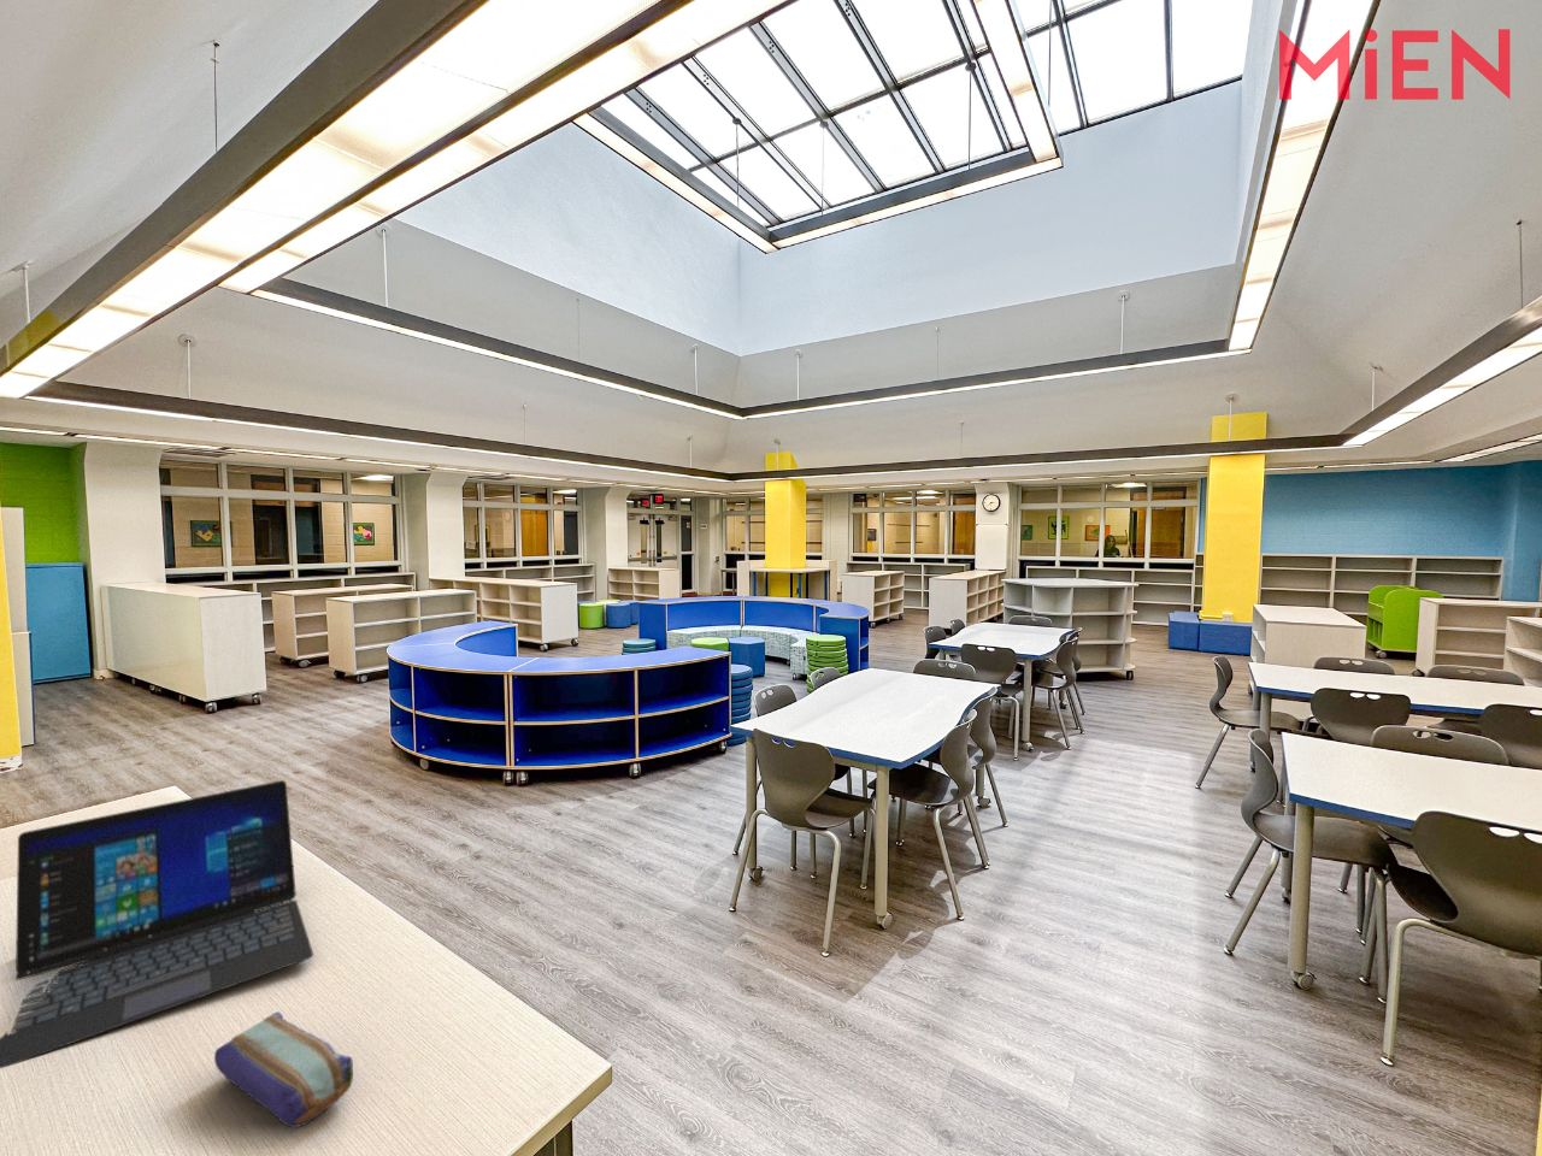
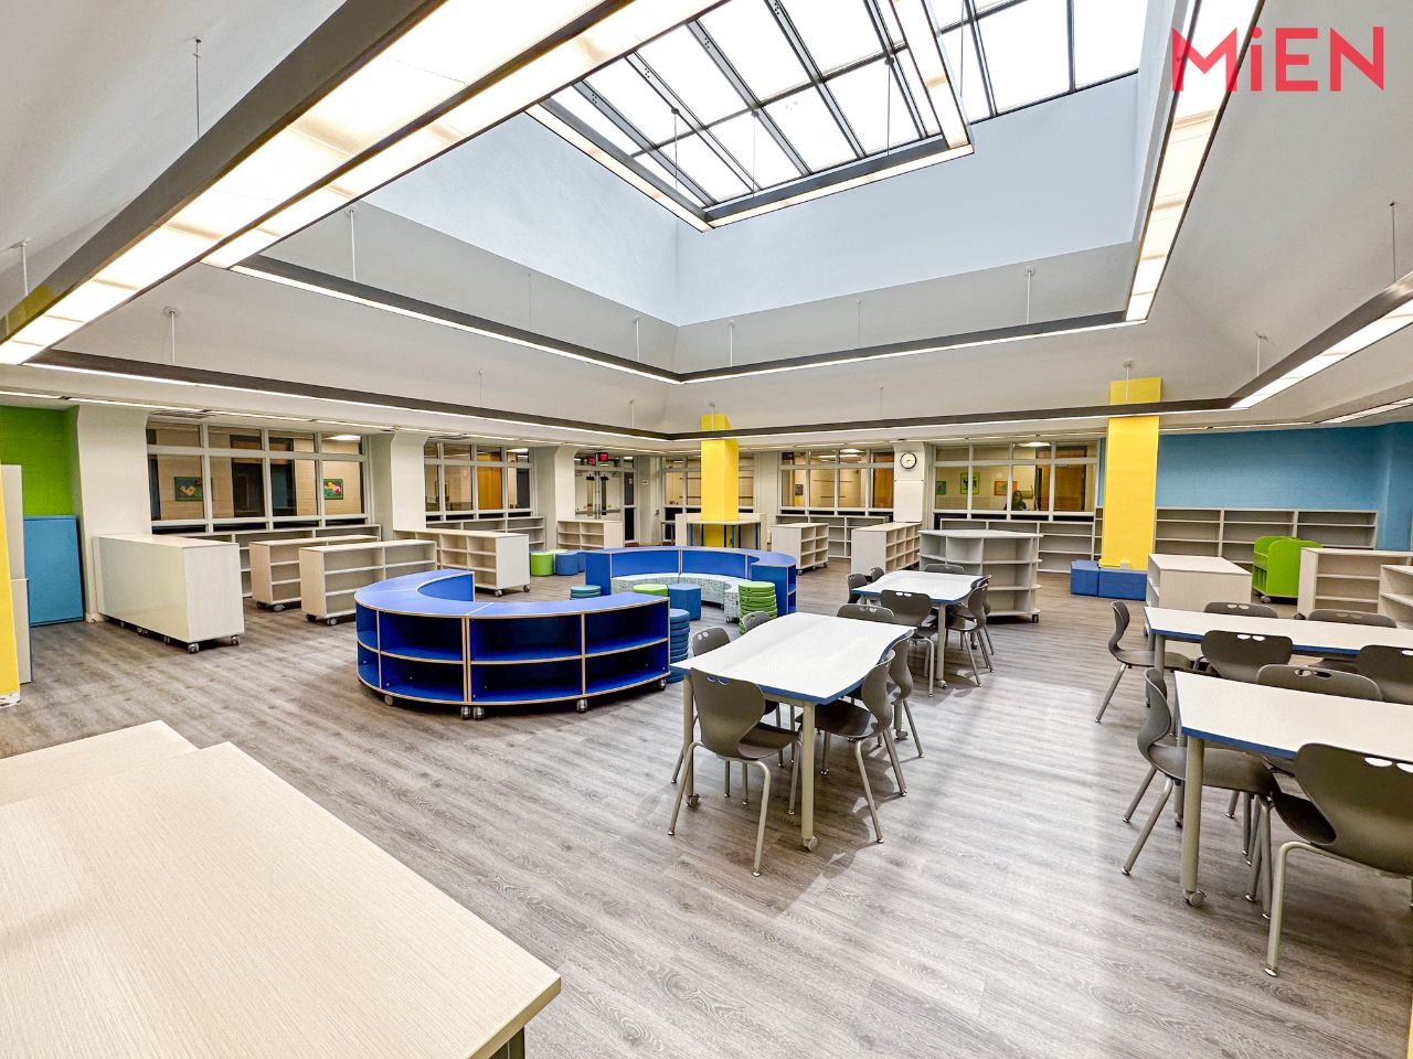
- laptop (166, 895)
- pencil case (283, 1066)
